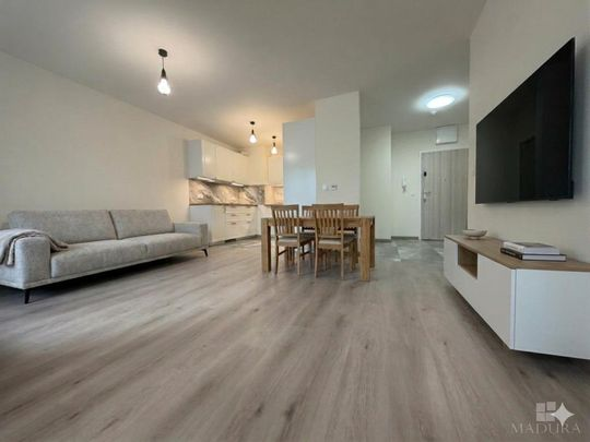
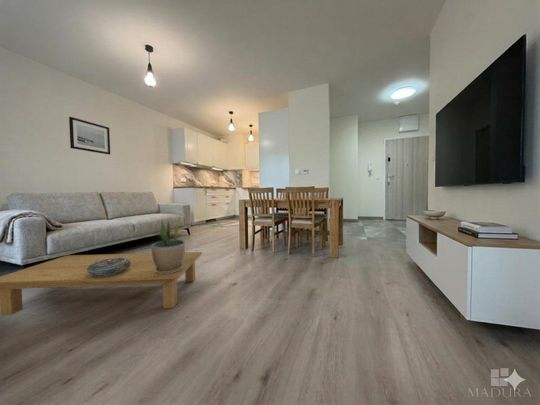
+ decorative bowl (109, 266)
+ coffee table (113, 279)
+ wall art (91, 137)
+ potted plant (168, 241)
